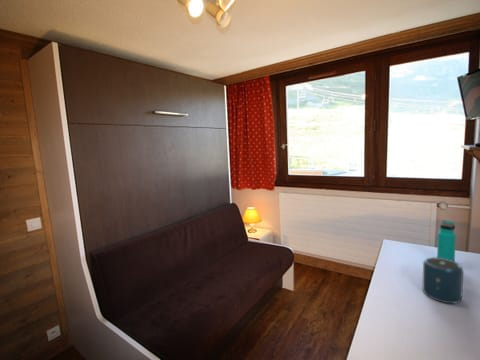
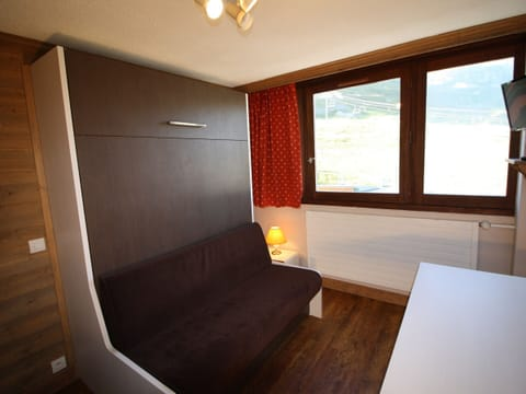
- speaker (442, 279)
- water bottle (446, 243)
